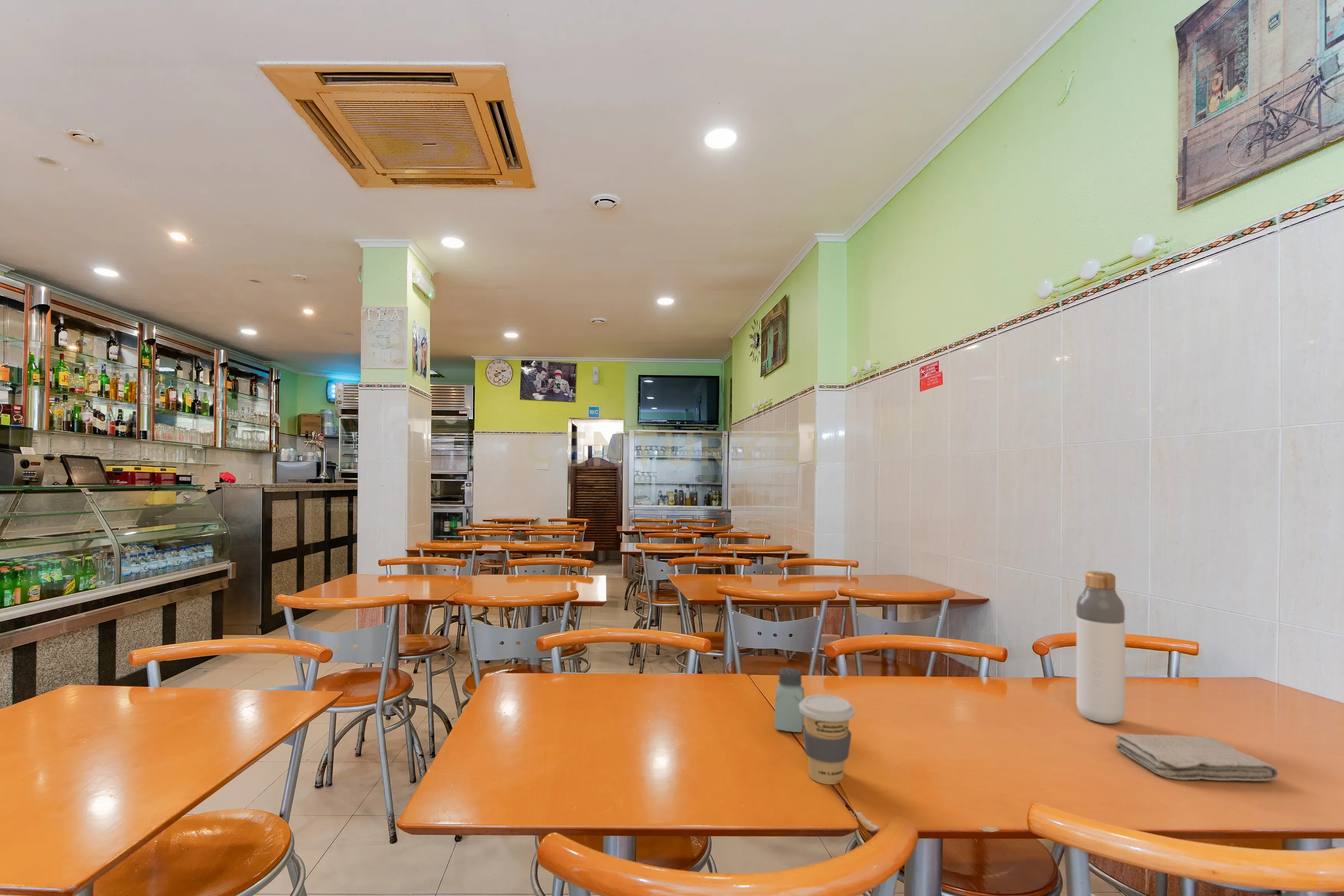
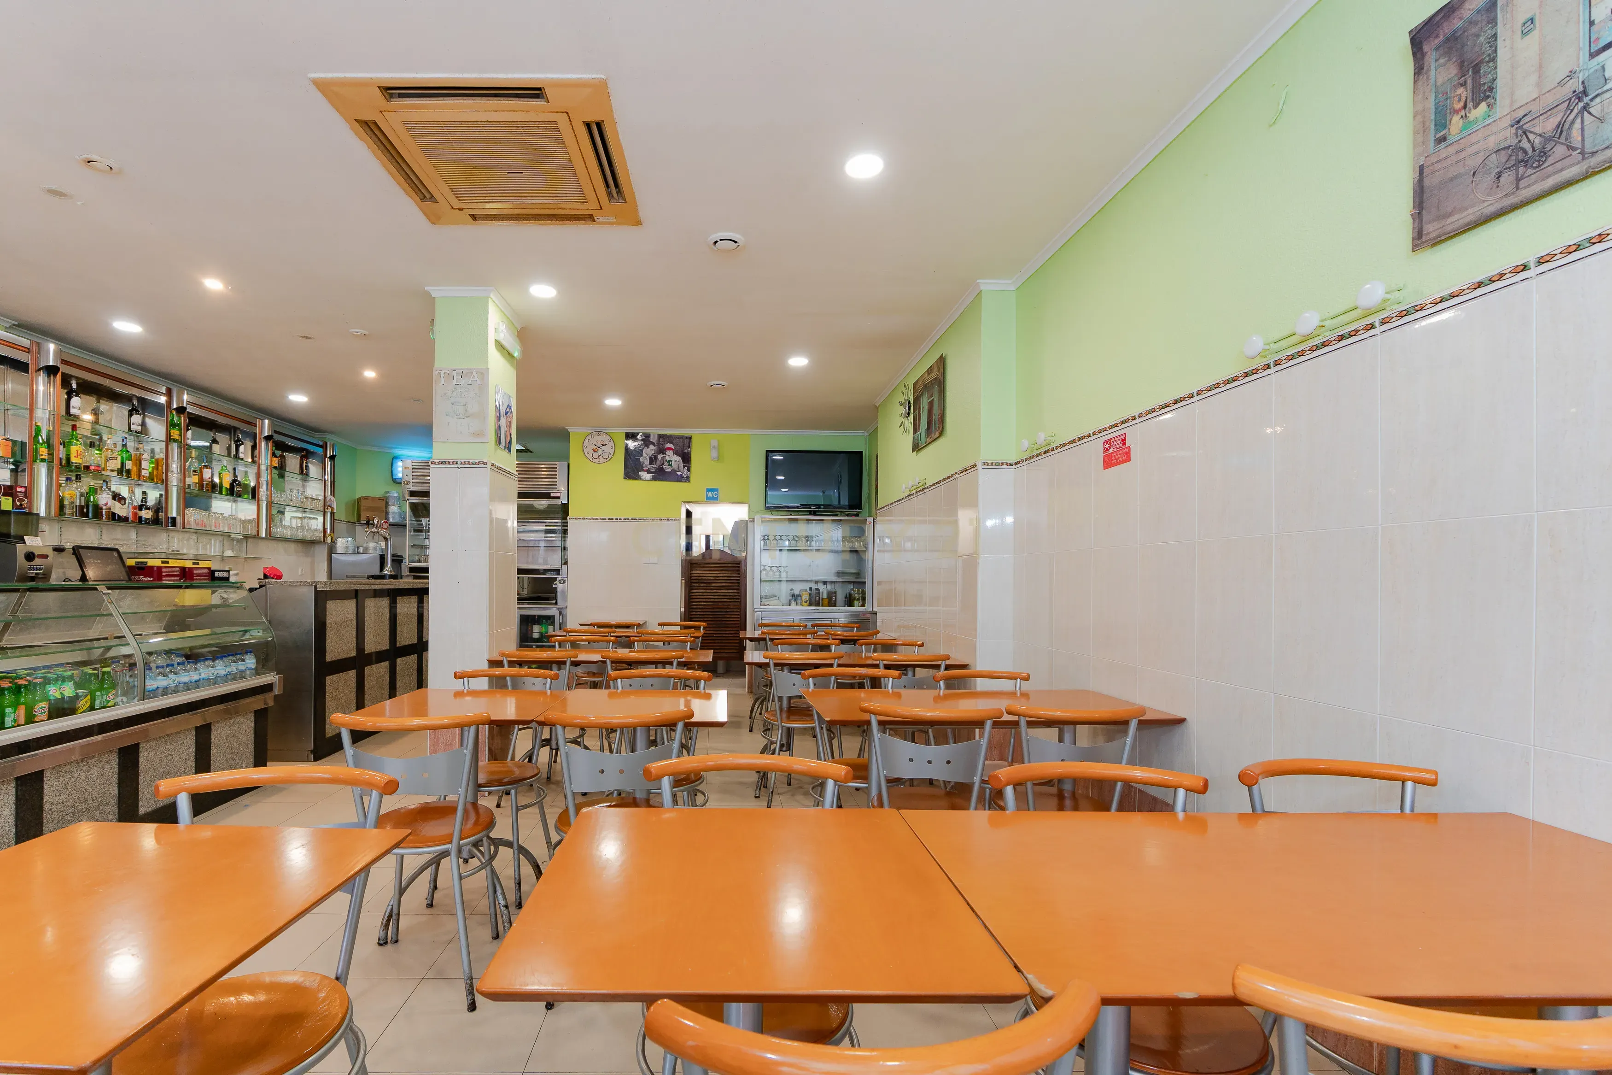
- saltshaker (790, 699)
- washcloth (1190, 755)
- bottle (1100, 645)
- coffee cup (826, 739)
